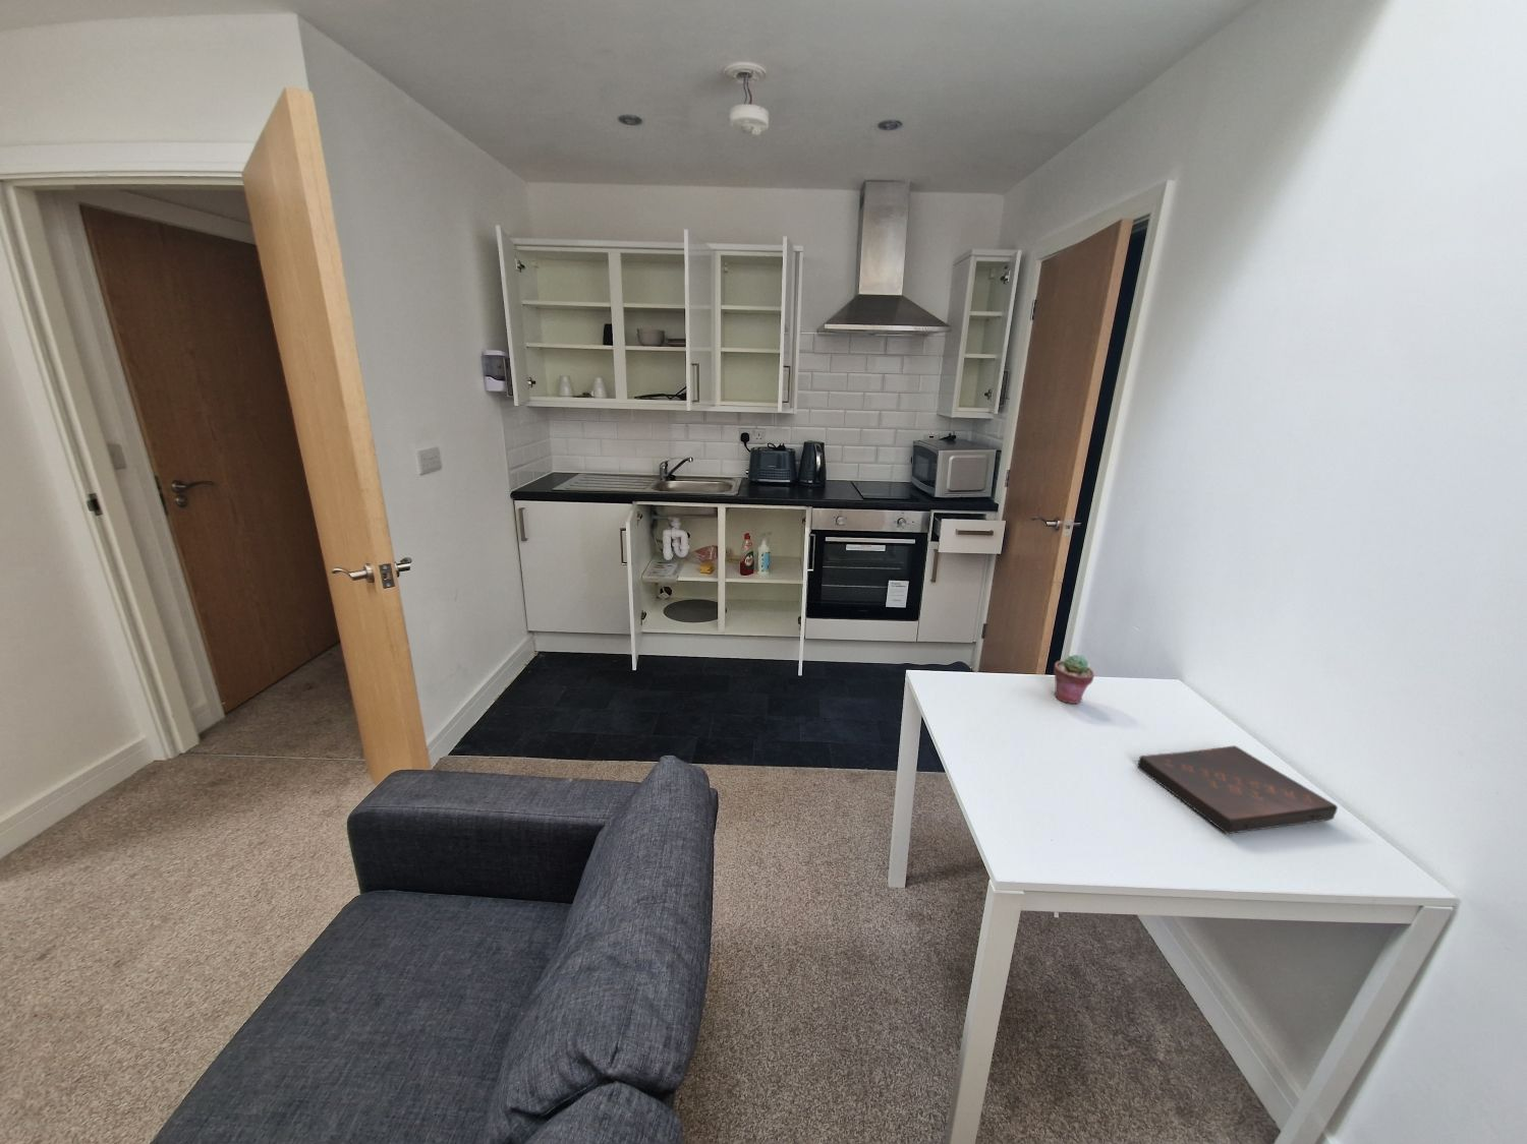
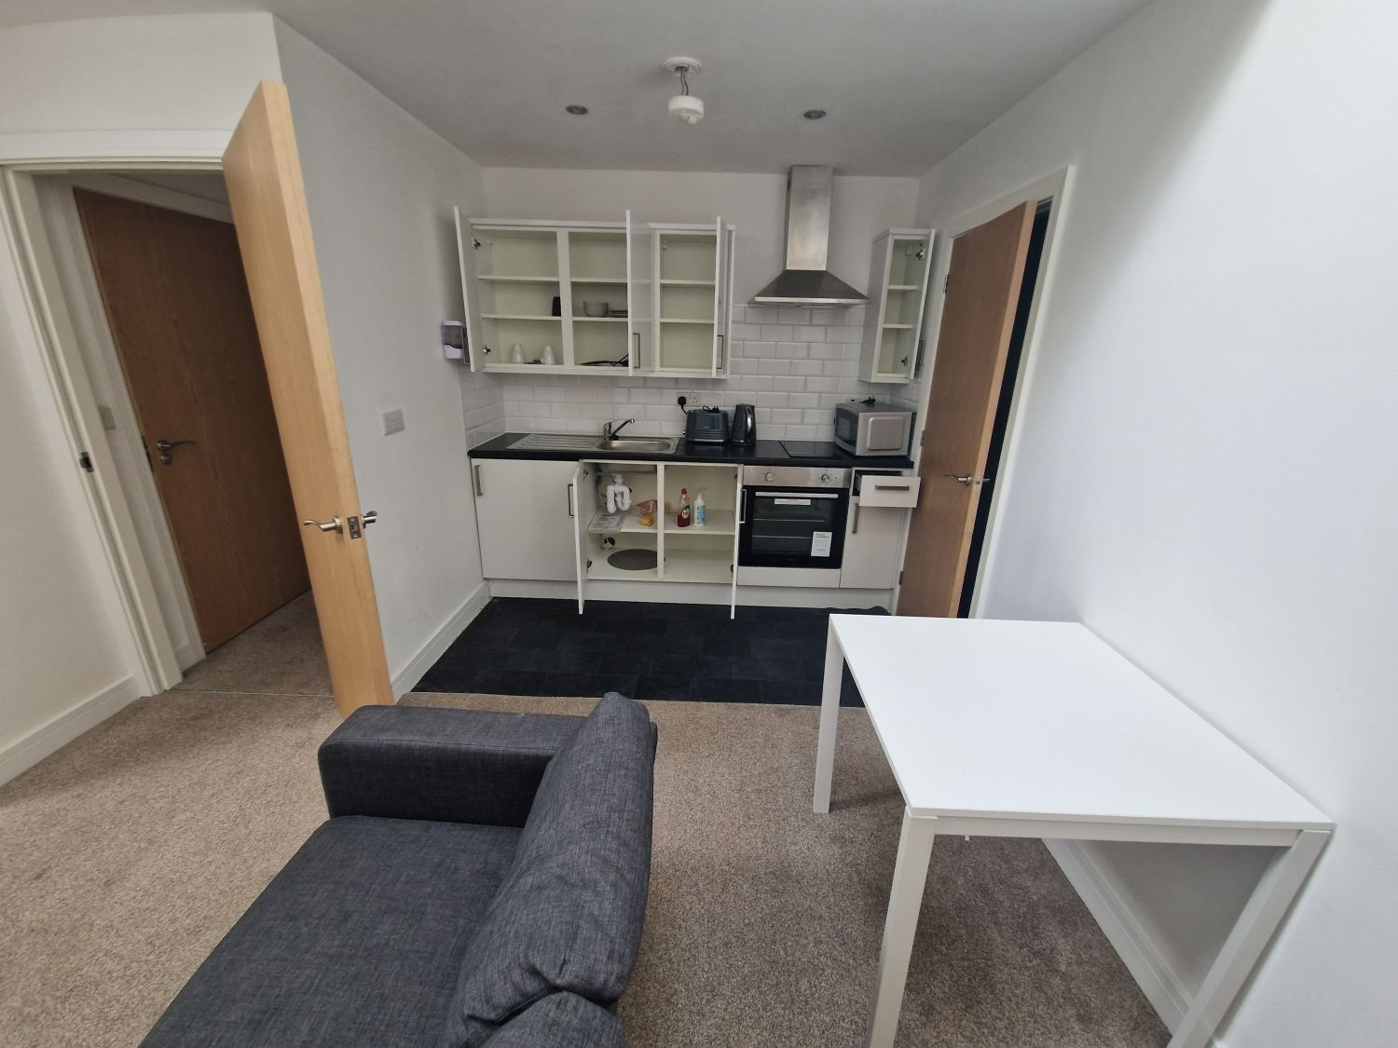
- potted succulent (1073, 677)
- book (1231, 786)
